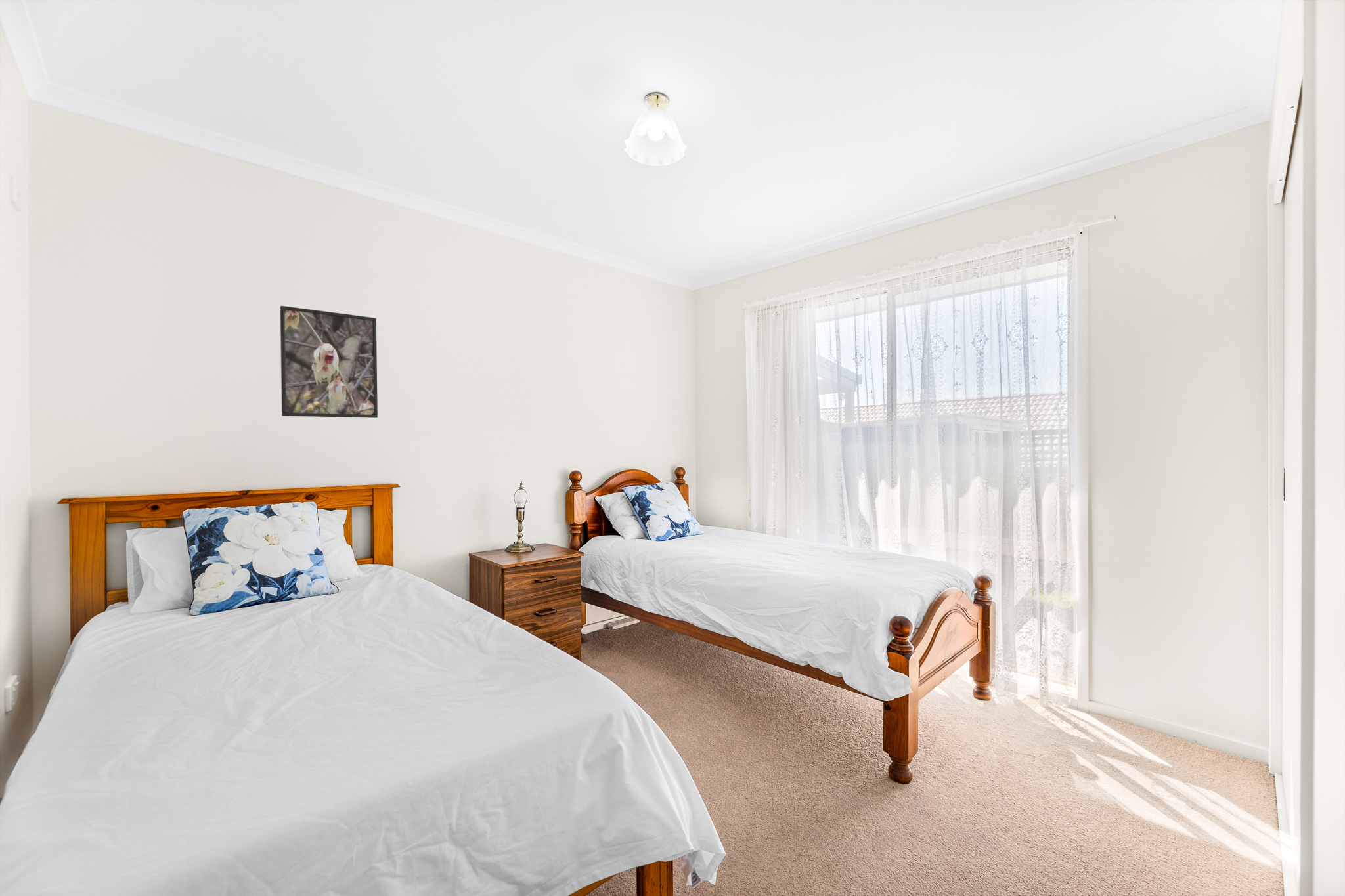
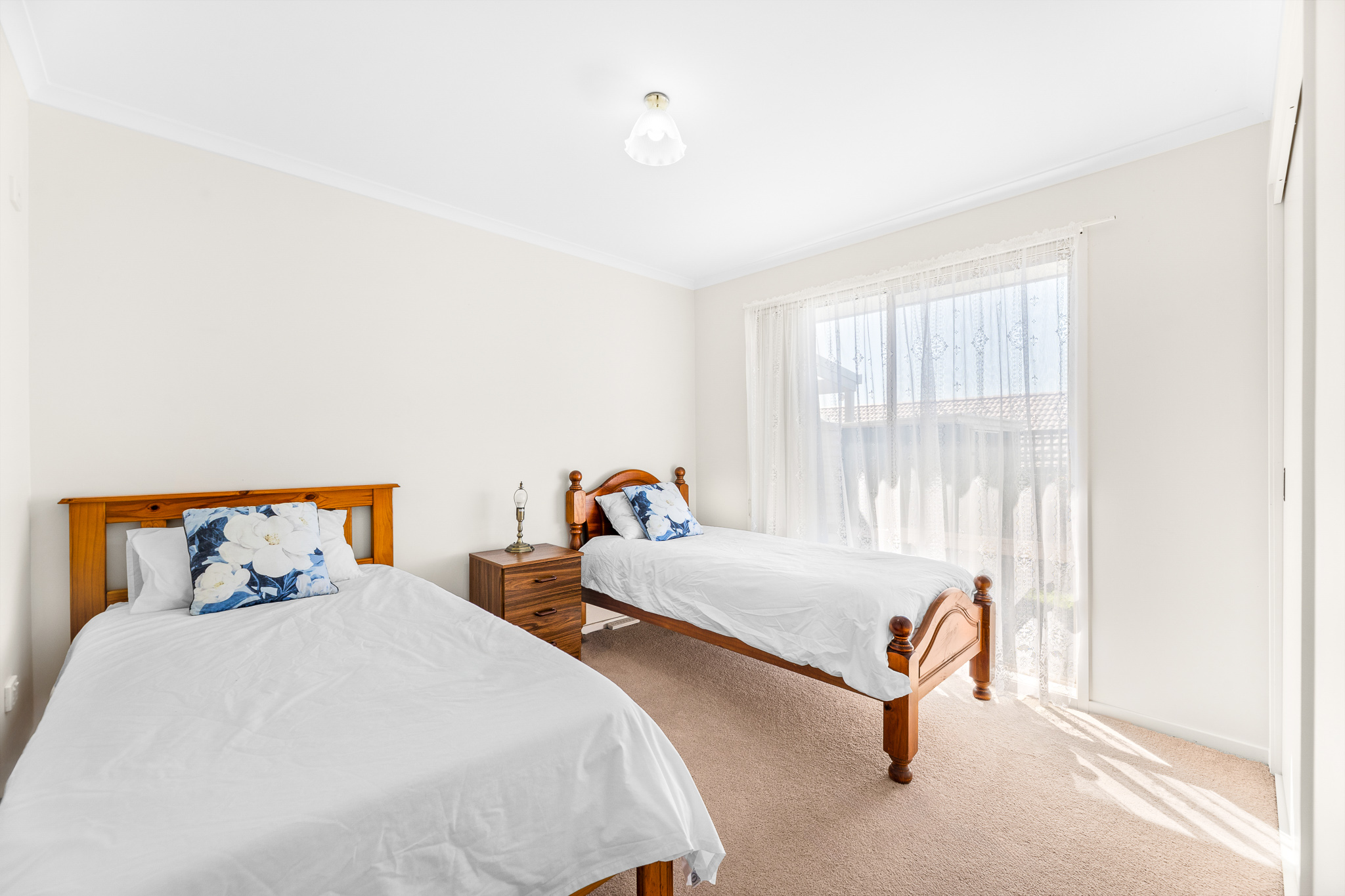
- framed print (331, 364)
